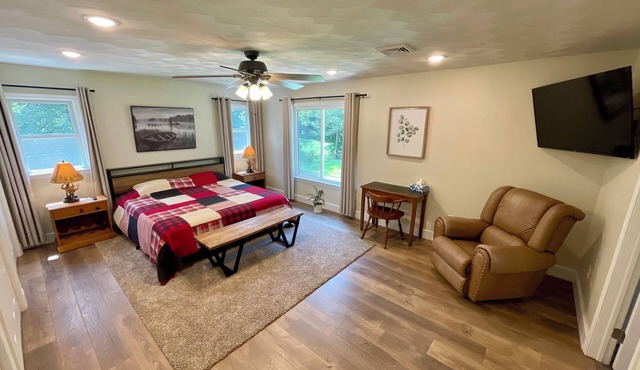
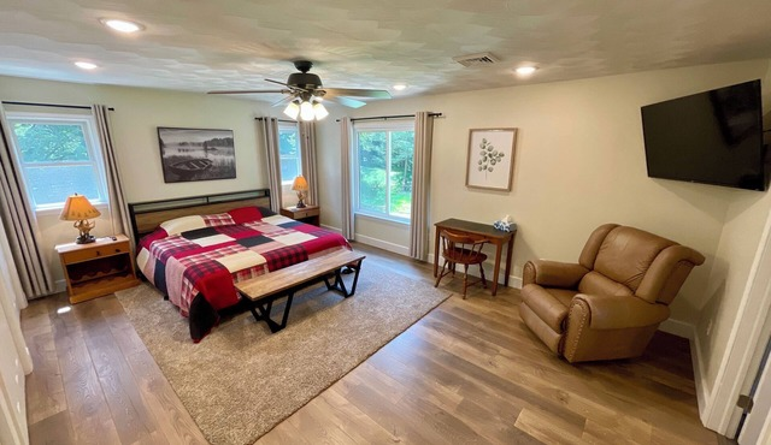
- house plant (317, 199)
